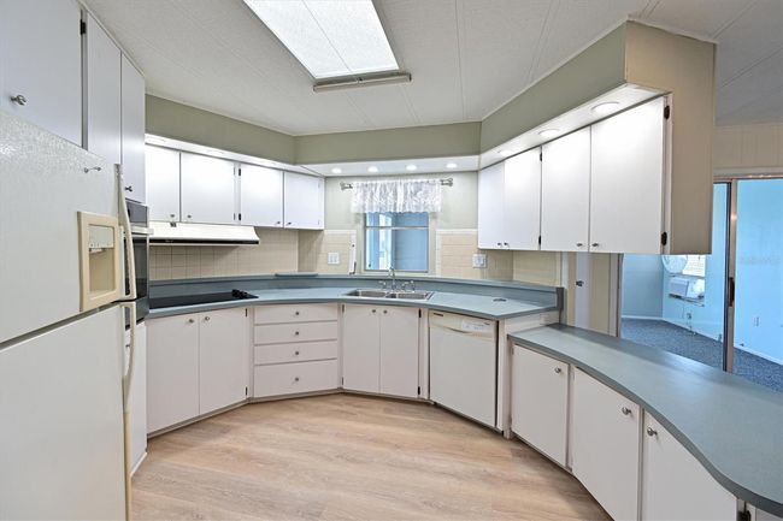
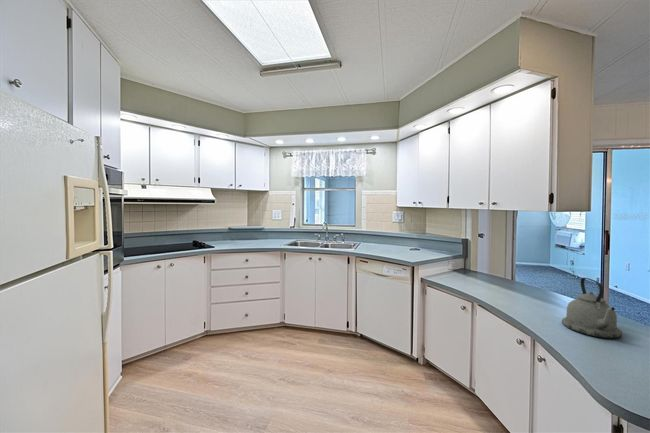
+ kettle (594, 305)
